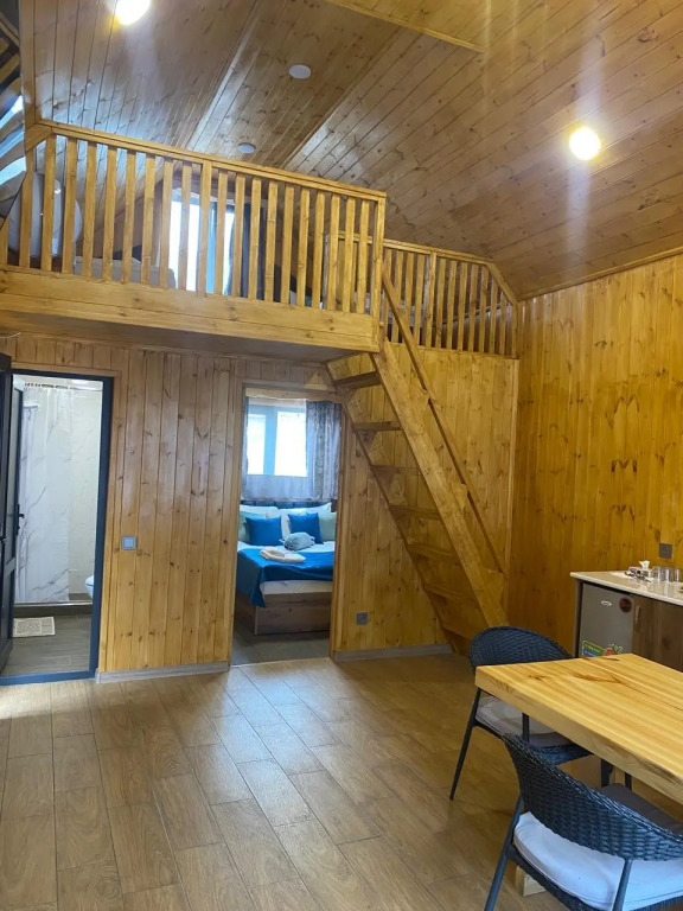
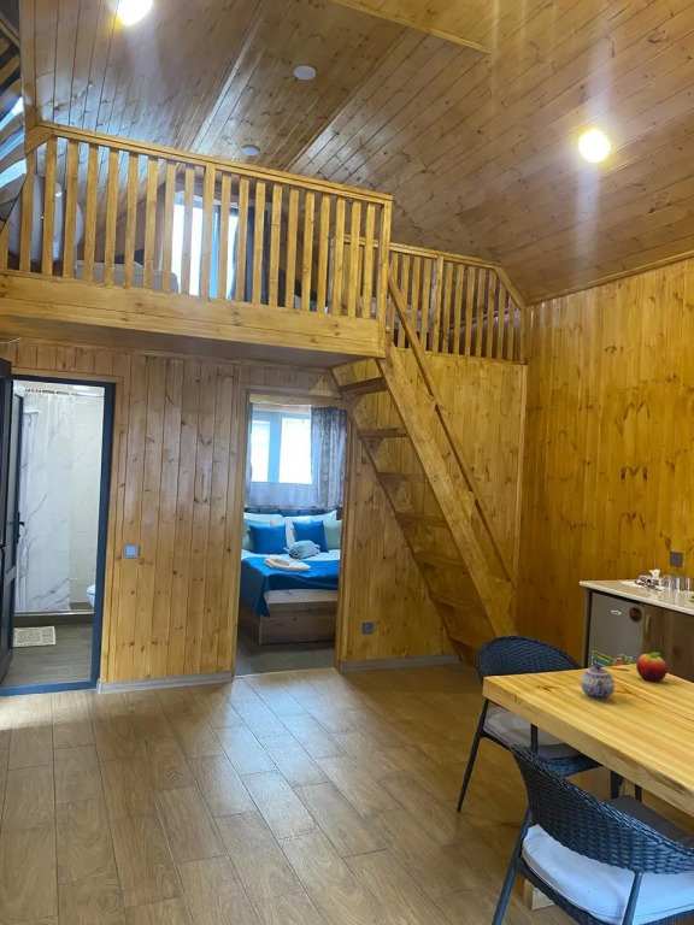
+ teapot (598, 681)
+ fruit (652, 666)
